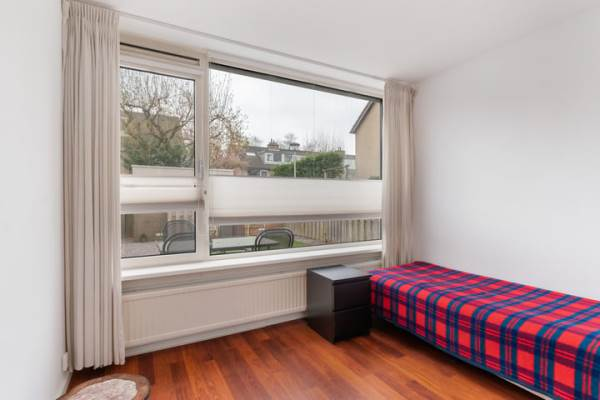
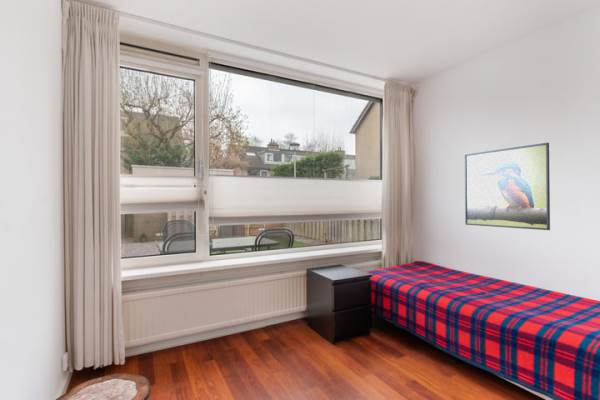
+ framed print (502, 188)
